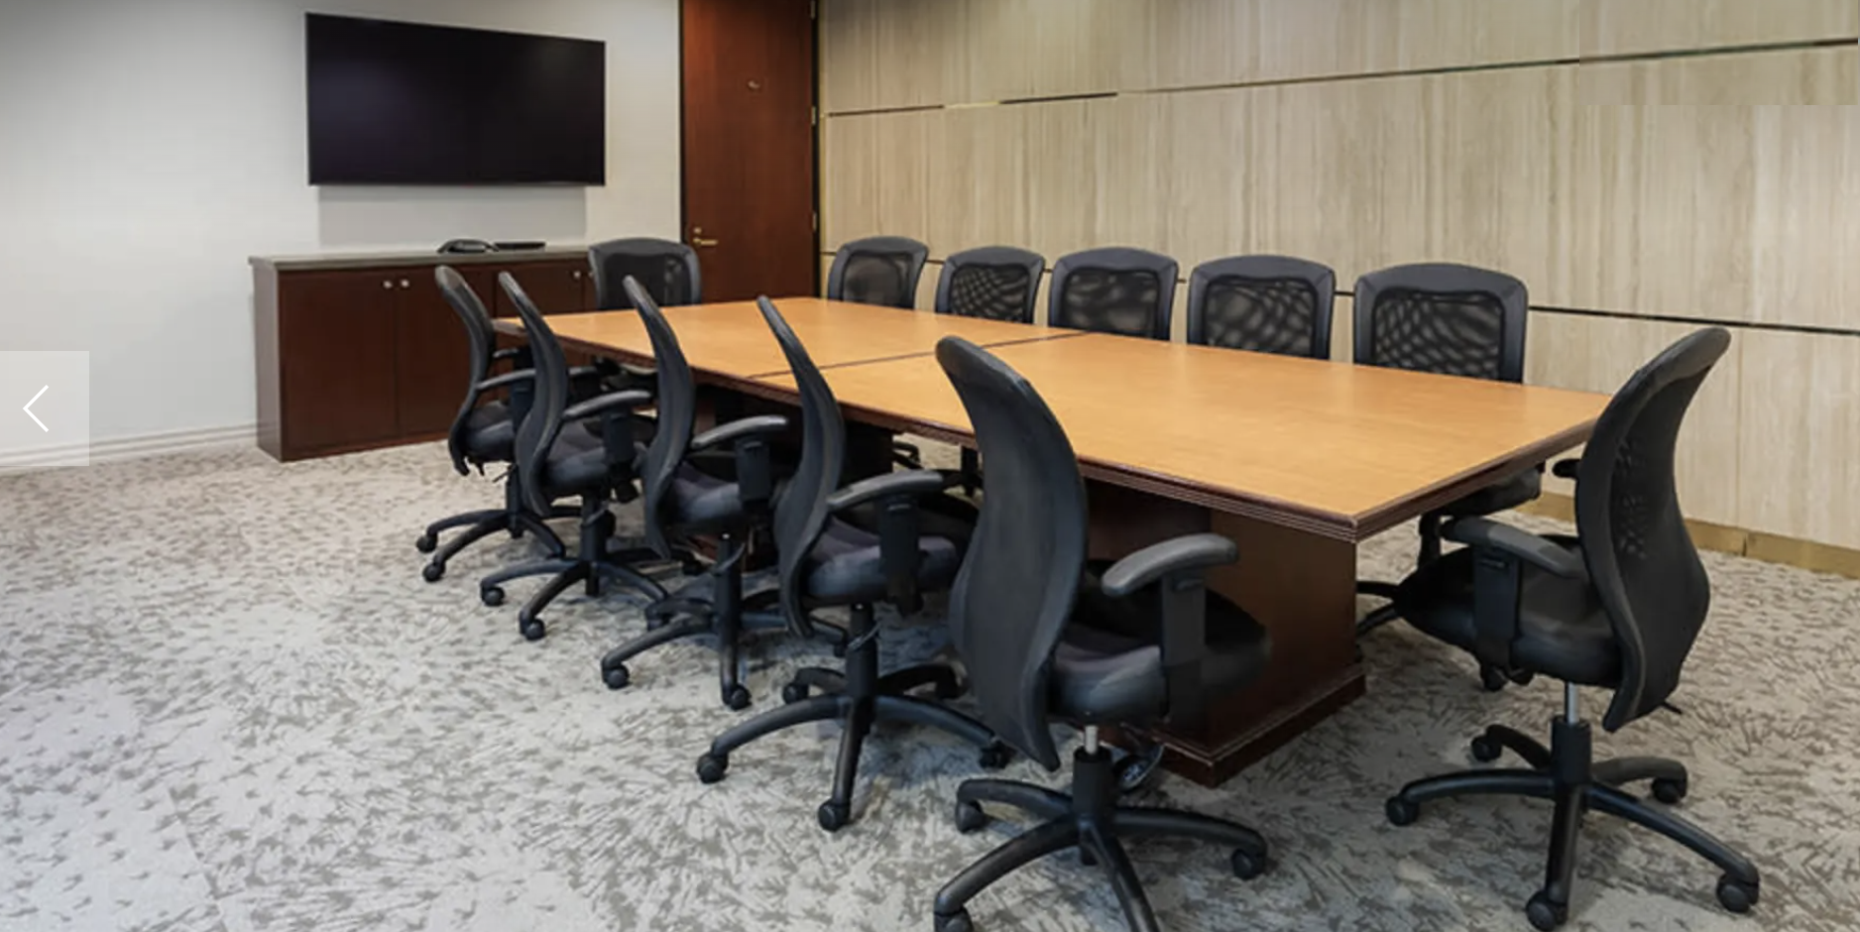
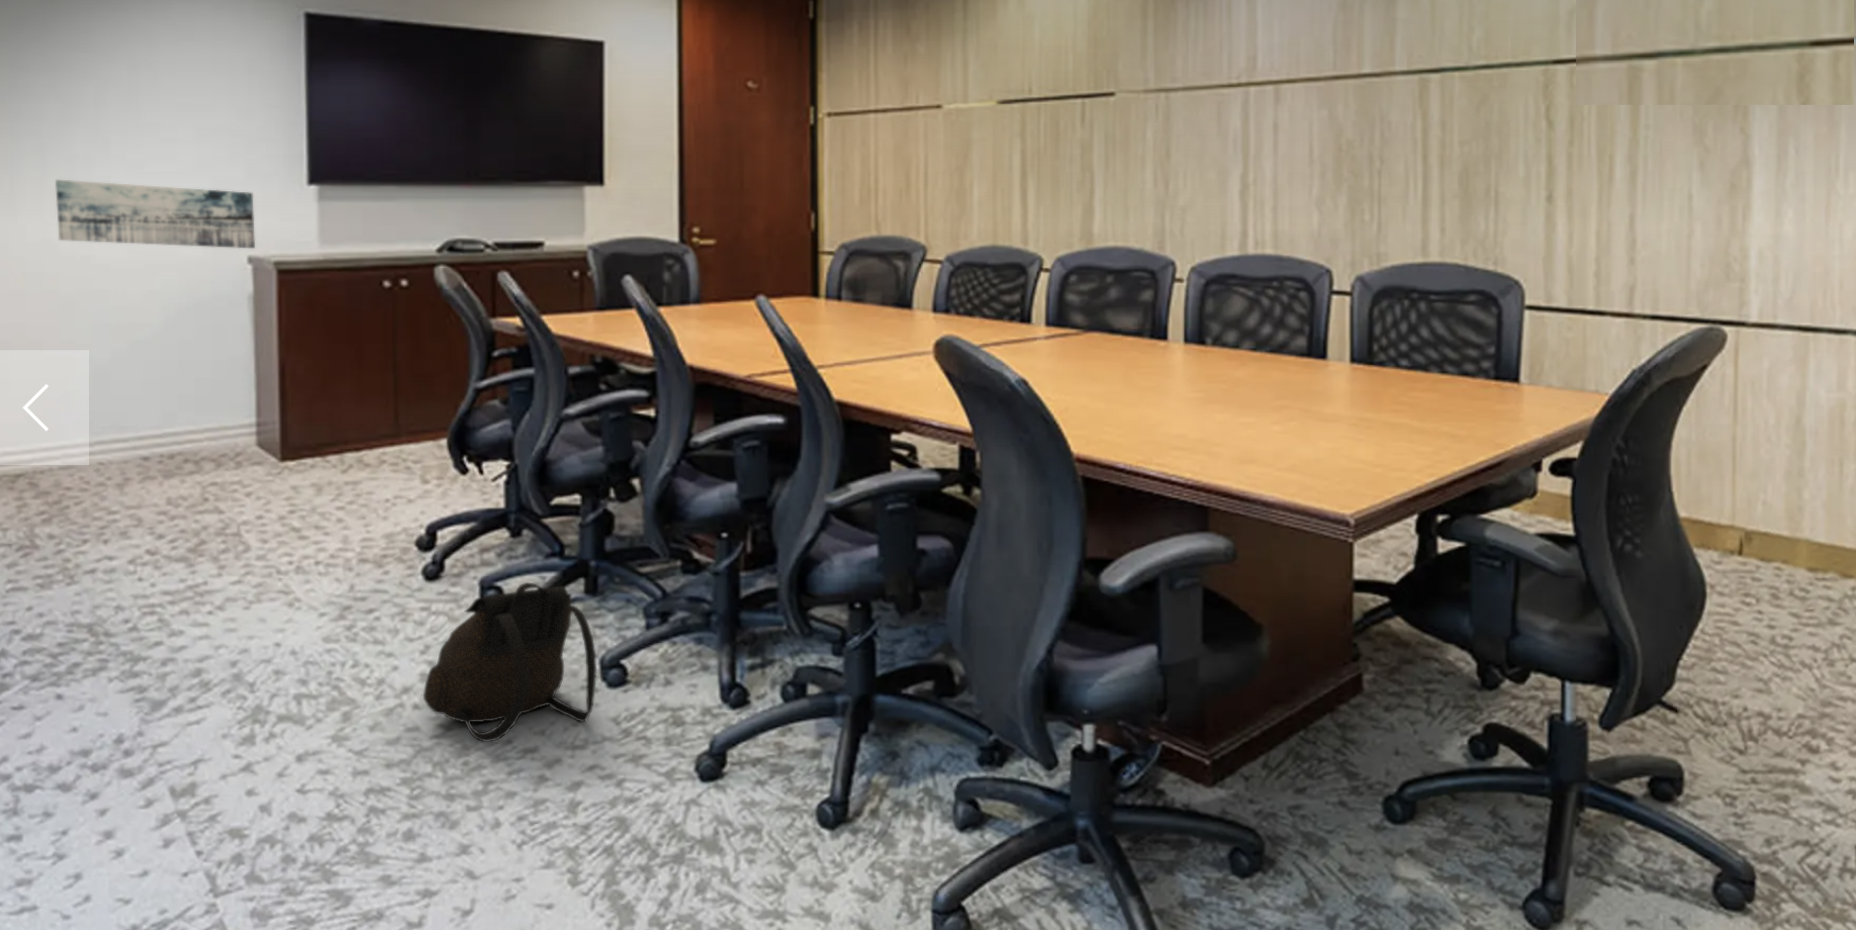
+ backpack (516, 652)
+ wall art (159, 215)
